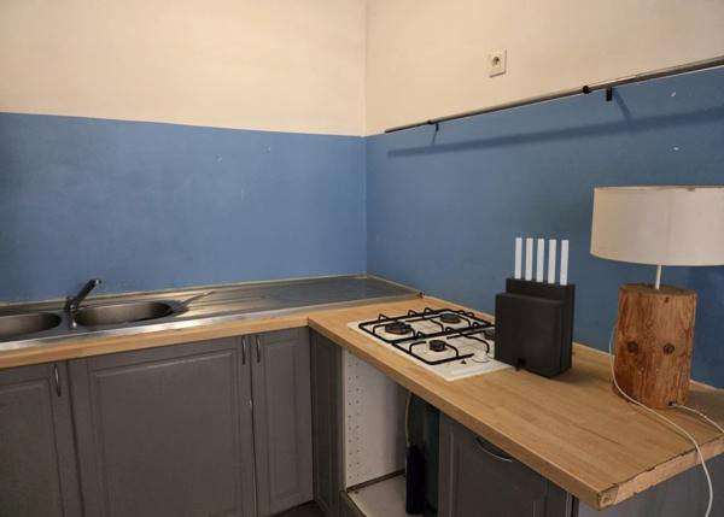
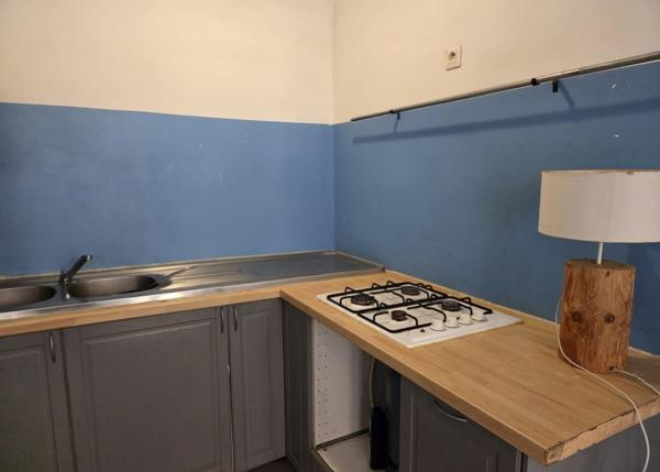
- knife block (531, 302)
